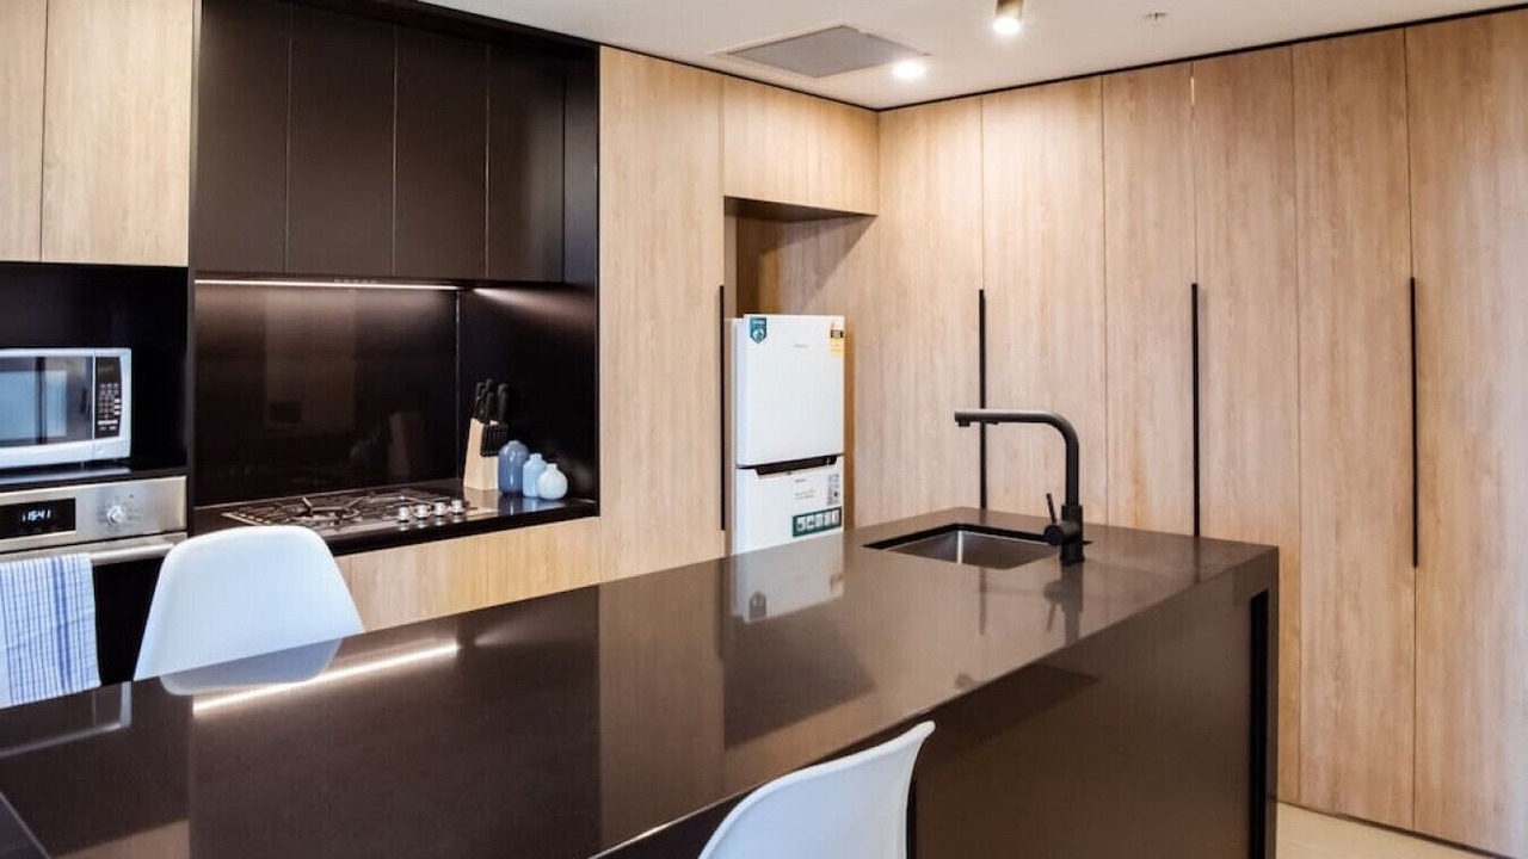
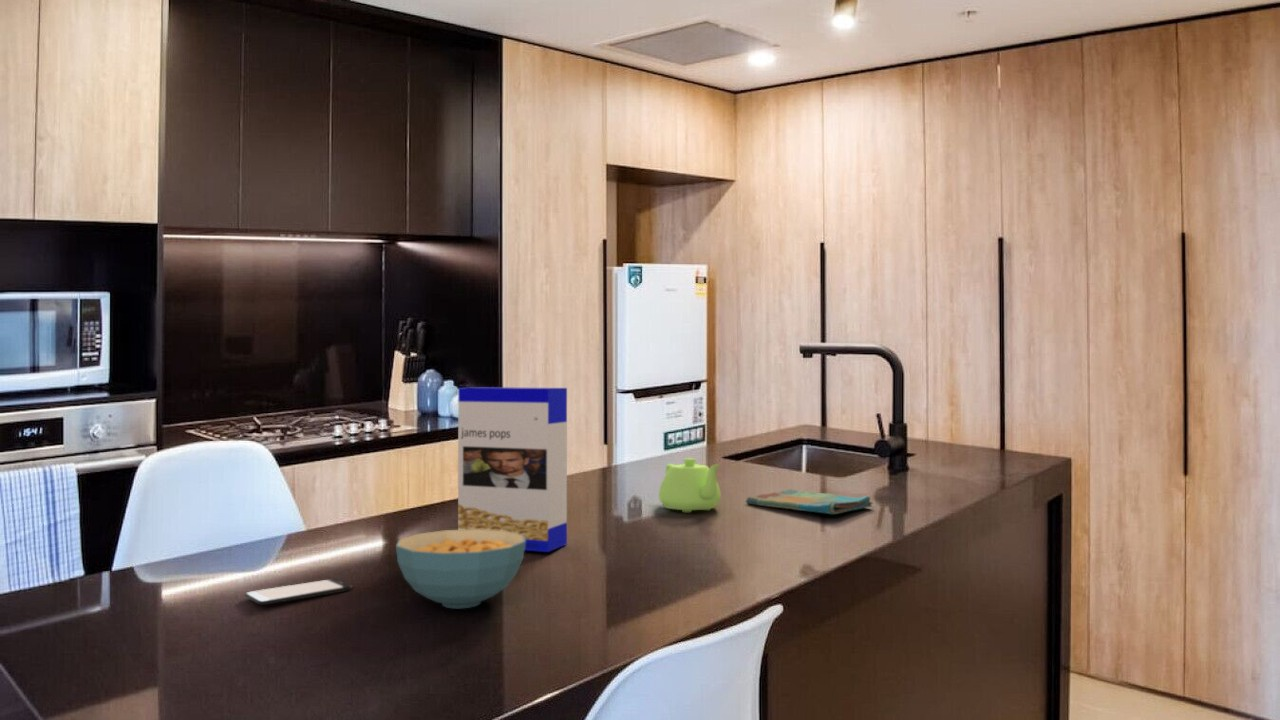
+ teapot (691, 484)
+ smartphone (299, 591)
+ cereal box (512, 466)
+ dish towel (808, 500)
+ cereal bowl (461, 571)
